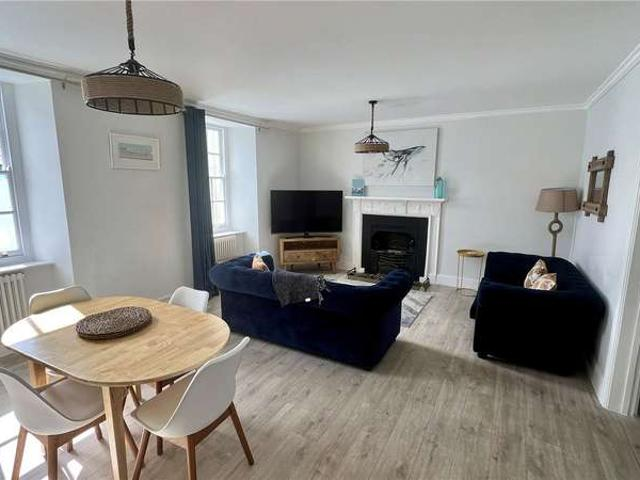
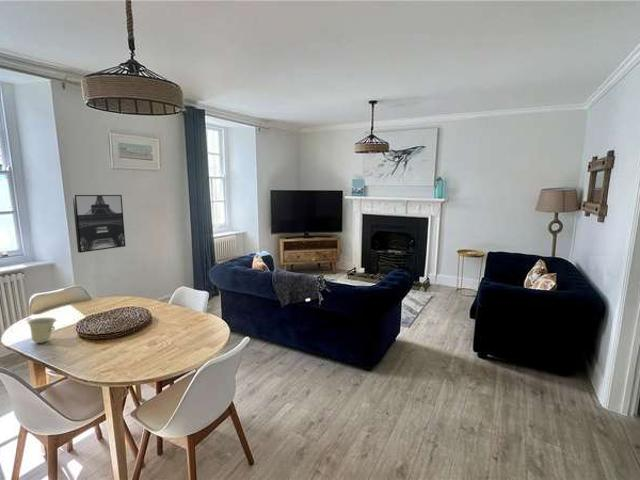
+ cup (43, 330)
+ wall art (100, 222)
